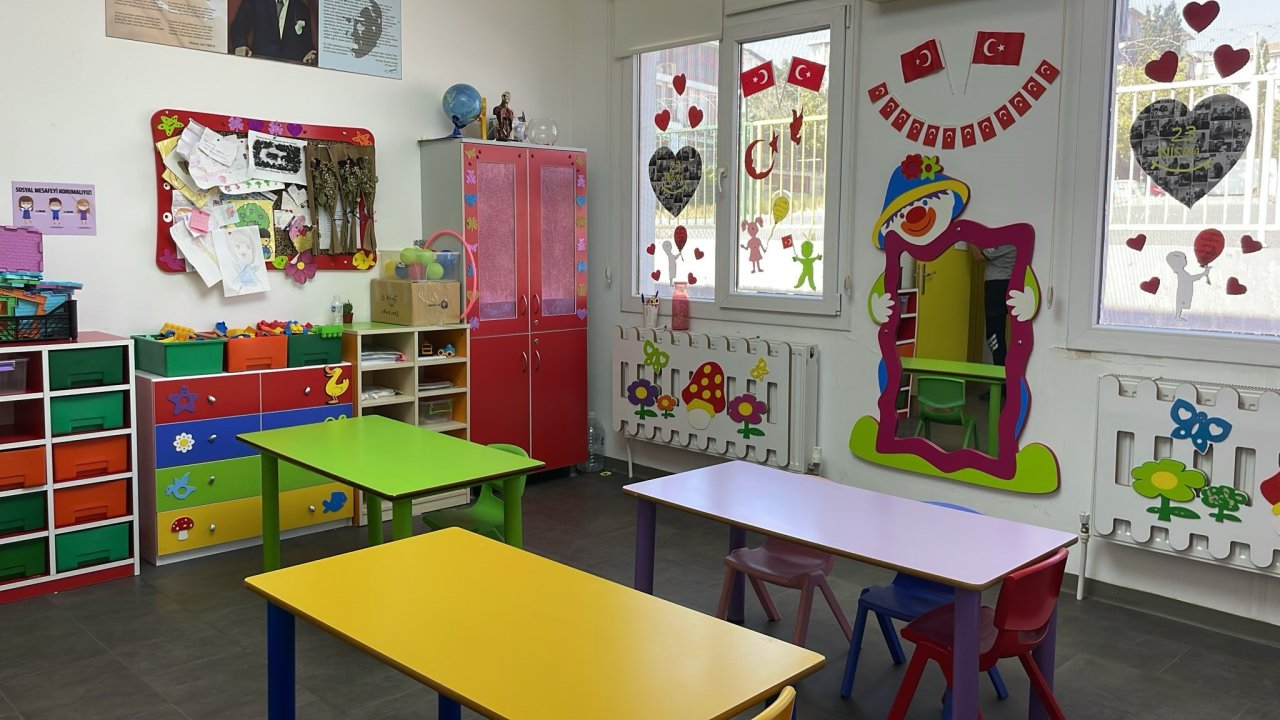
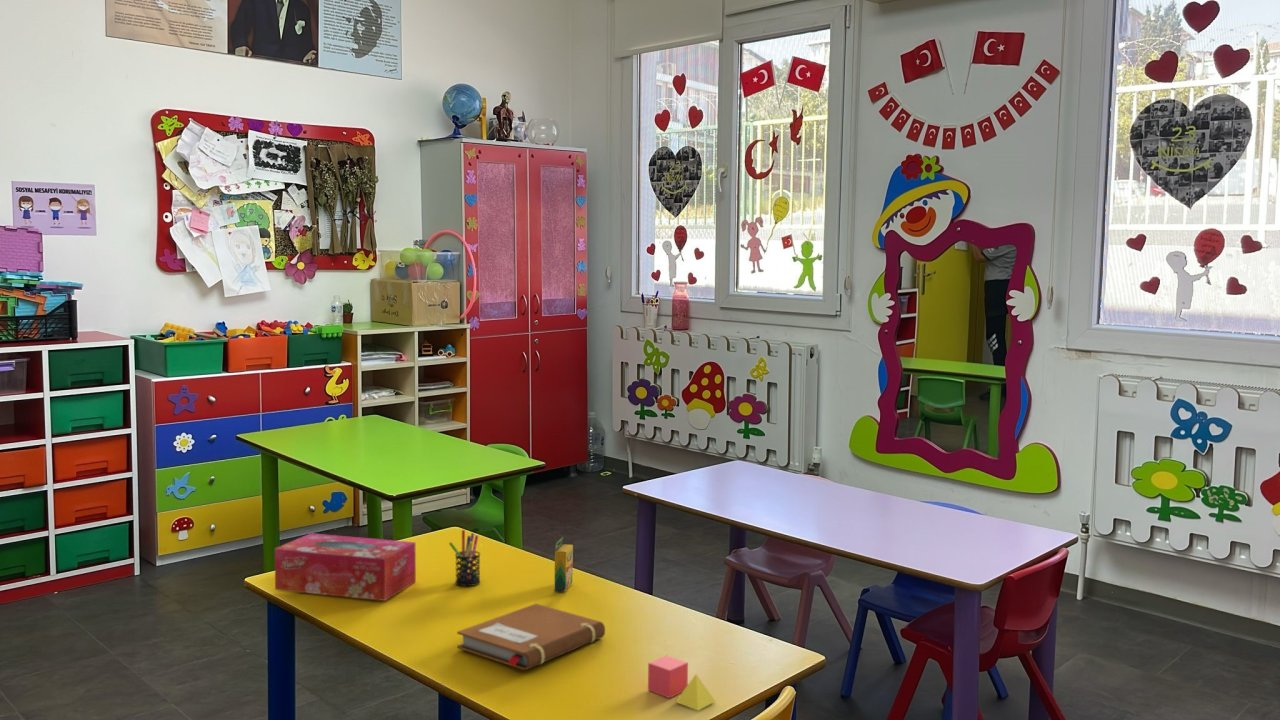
+ tissue box (346, 565)
+ crayon box (563, 563)
+ toy blocks (681, 681)
+ notebook (530, 636)
+ pen holder (464, 557)
